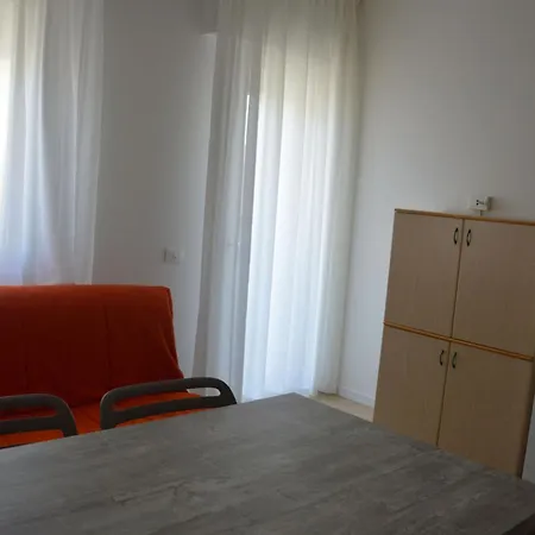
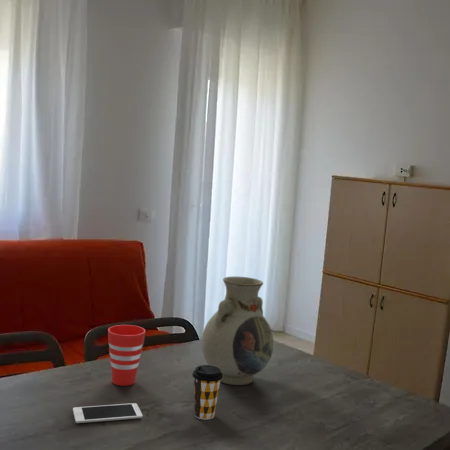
+ cell phone (107, 412)
+ cup (125, 355)
+ coffee cup (206, 392)
+ vase (238, 329)
